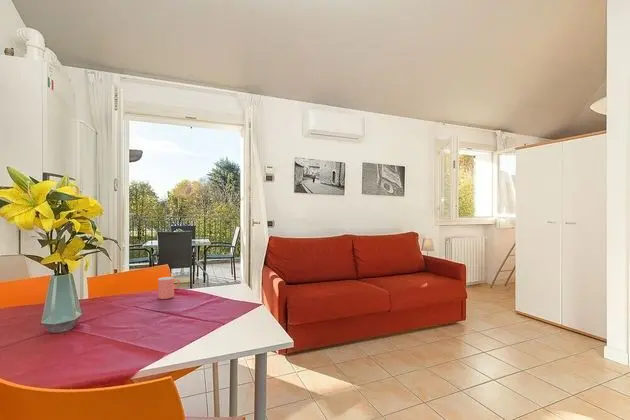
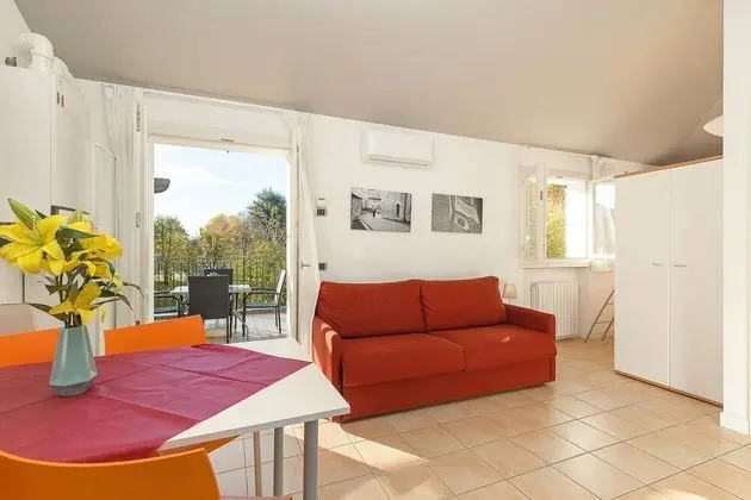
- cup (169, 287)
